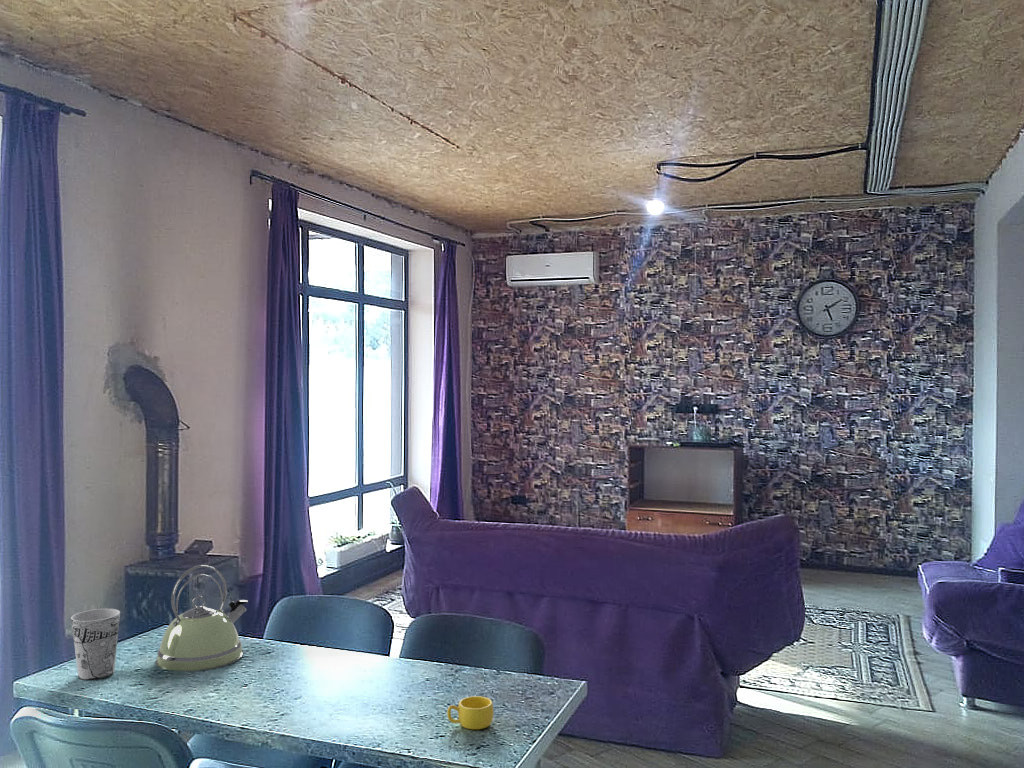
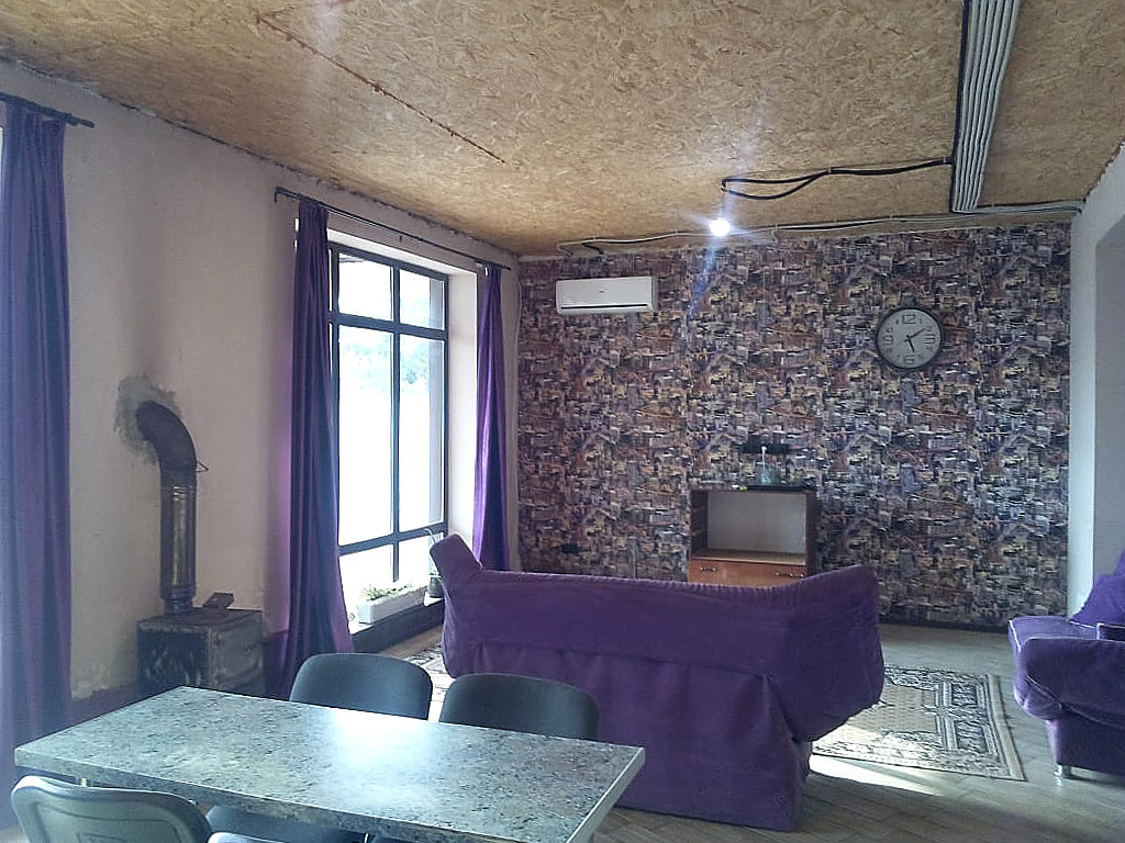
- kettle (205, 610)
- cup (470, 713)
- cup (96, 644)
